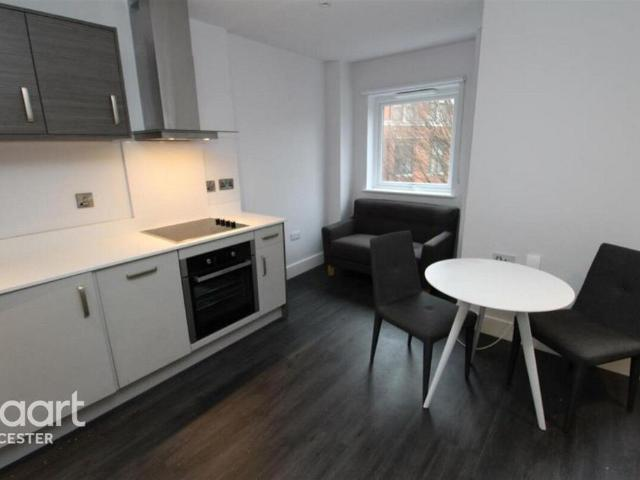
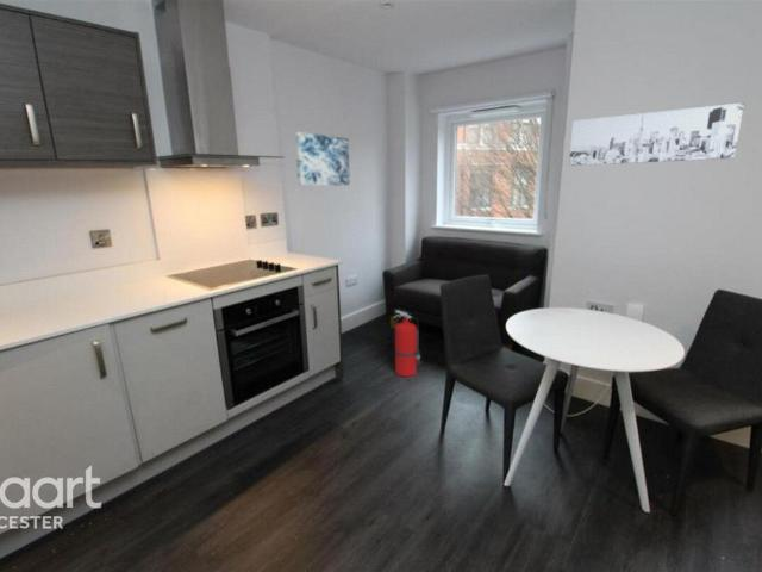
+ wall art (647, 137)
+ wall art (324, 160)
+ fire extinguisher (407, 342)
